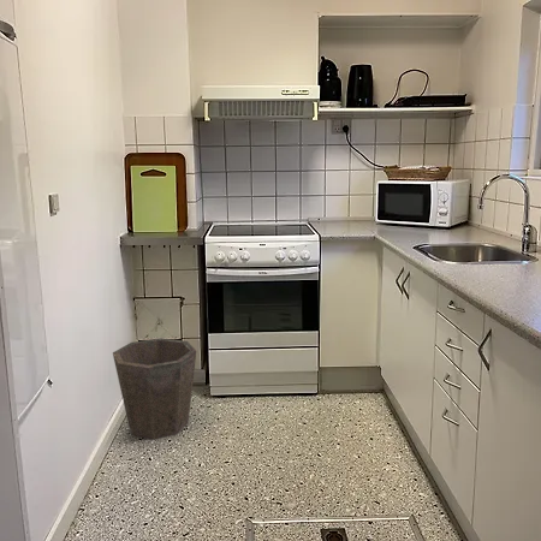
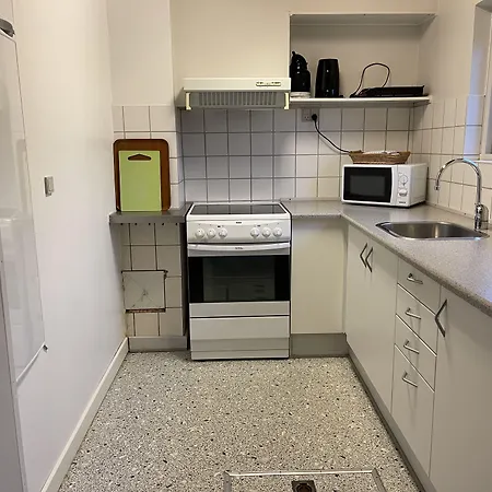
- waste bin (156, 388)
